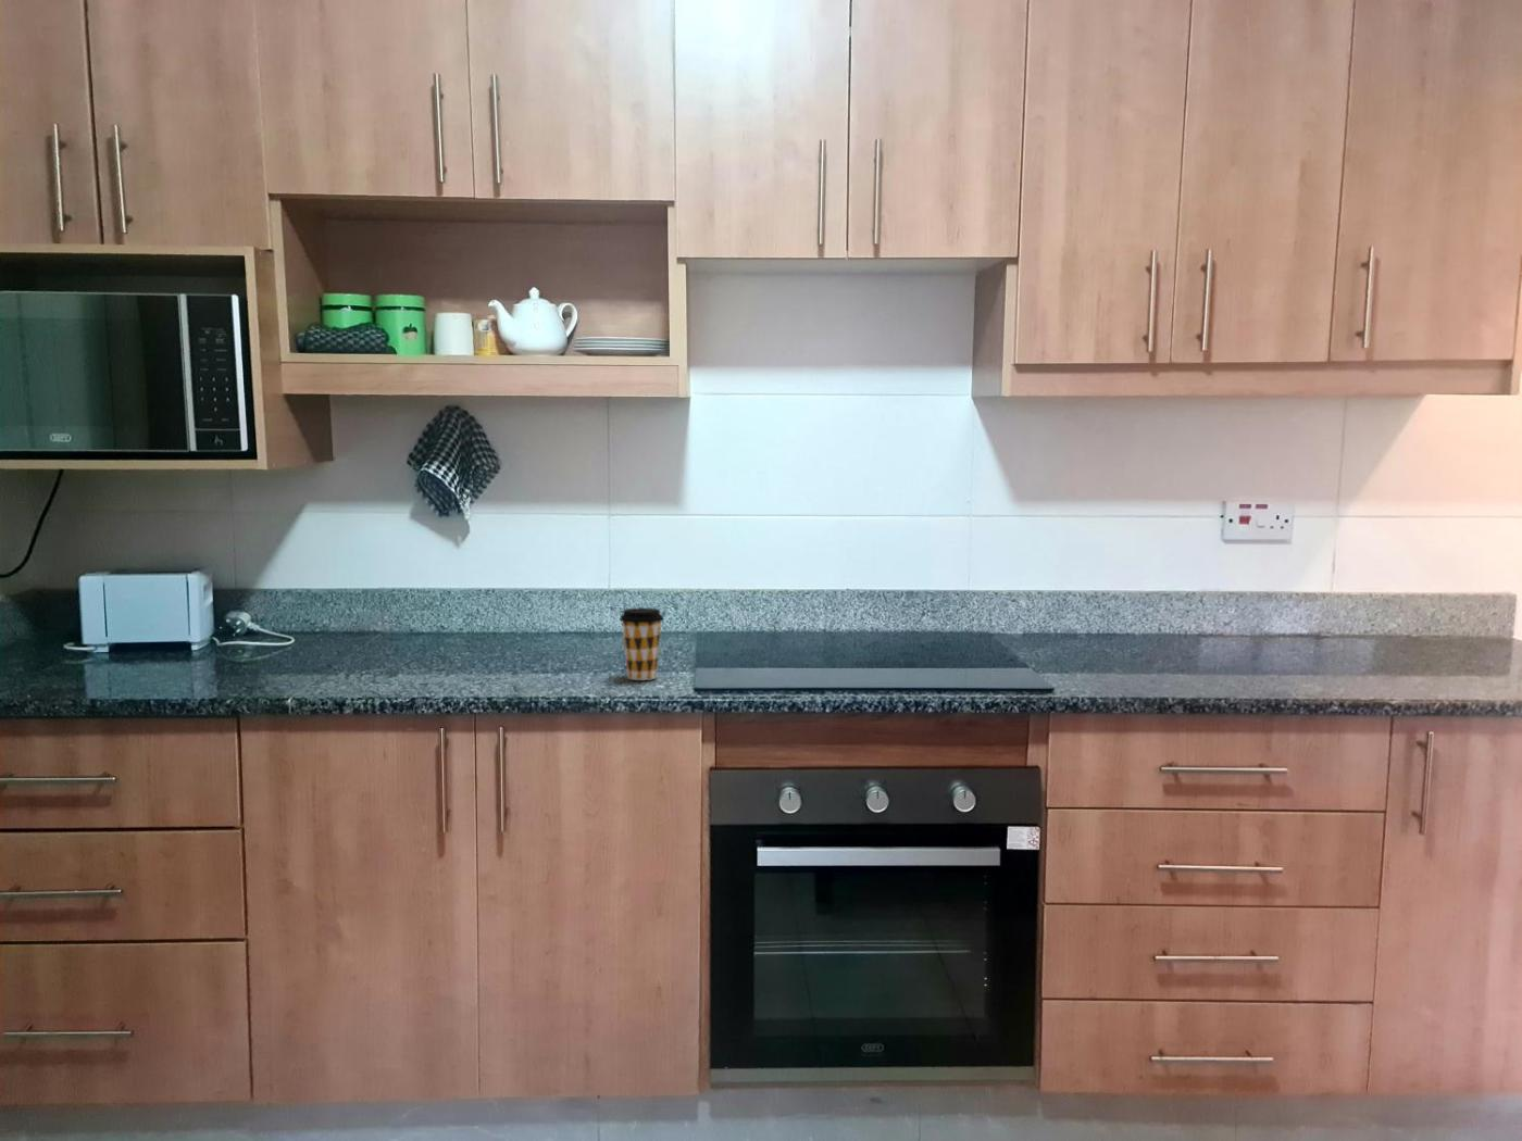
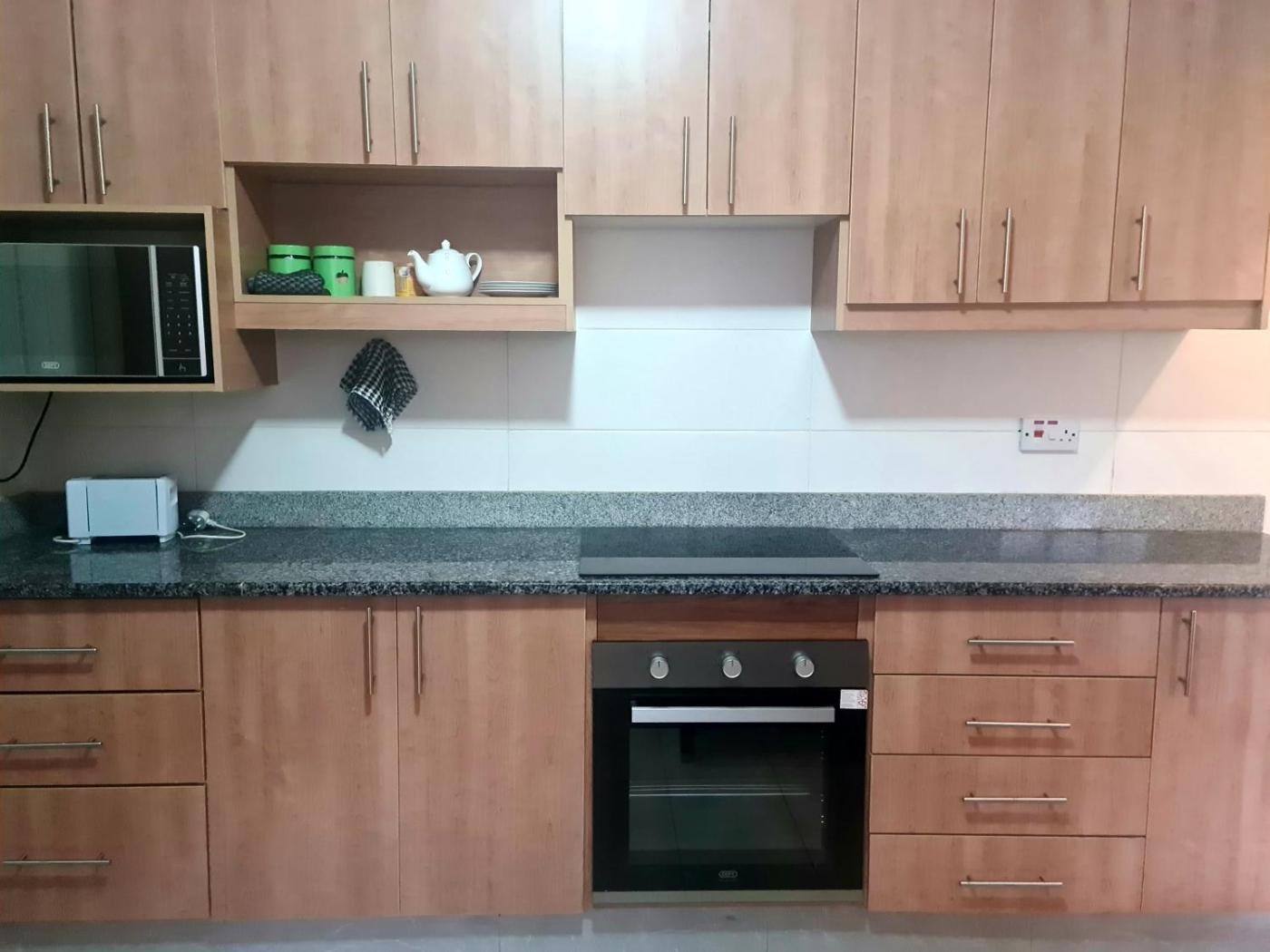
- coffee cup (641, 644)
